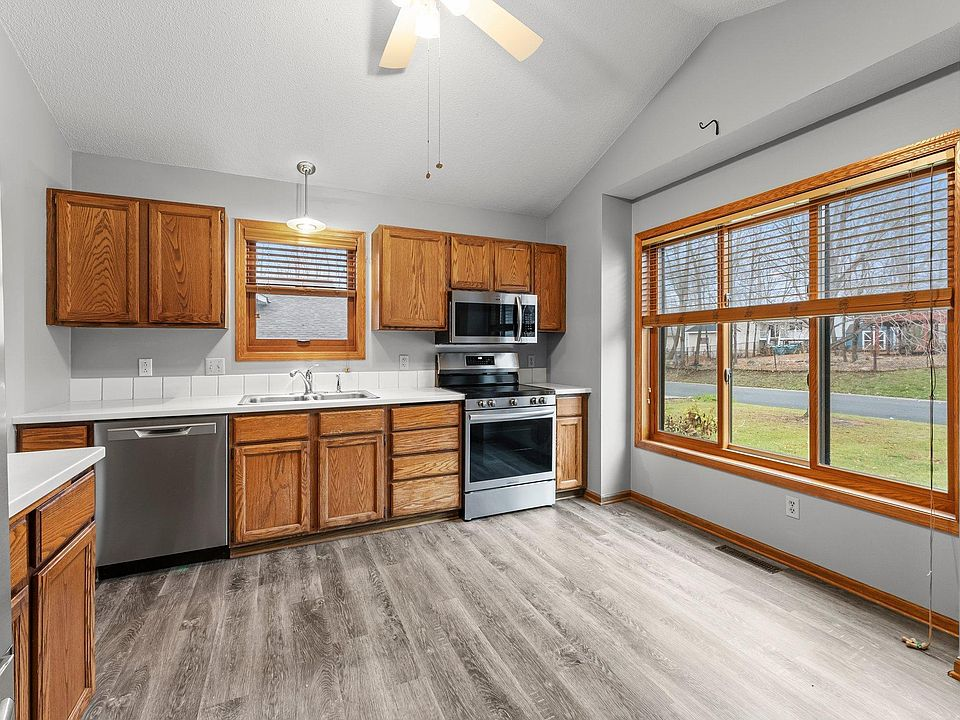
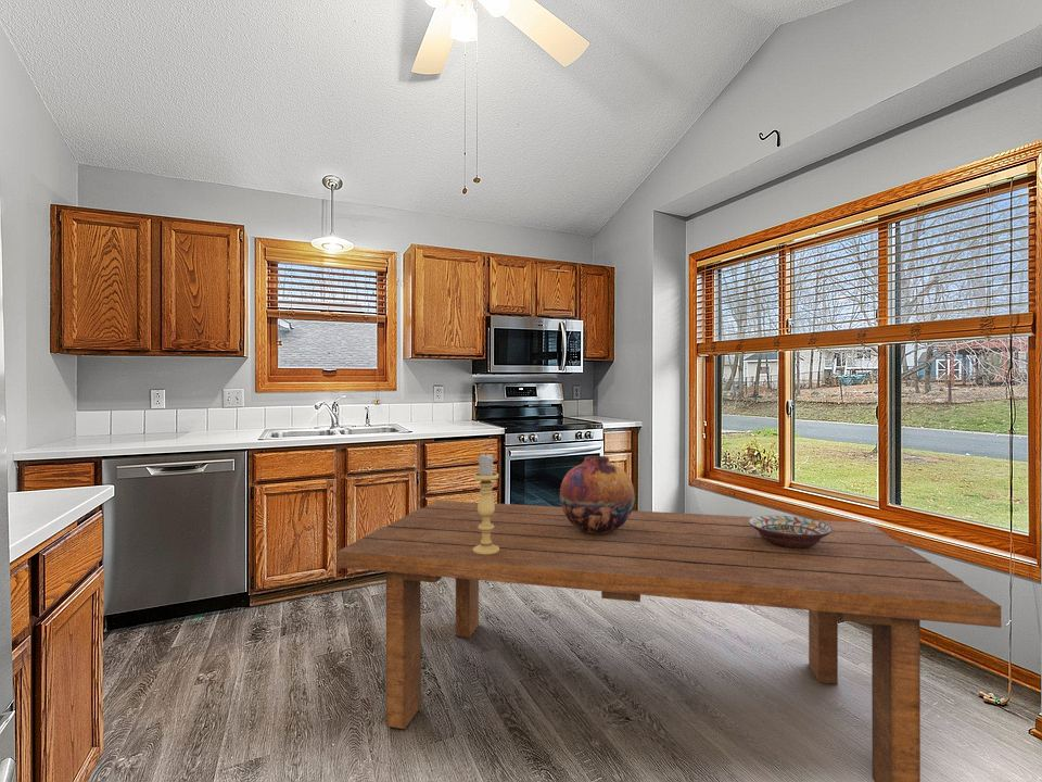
+ vase (596, 493)
+ candle holder (485, 501)
+ decorative bowl (789, 532)
+ dining table (626, 600)
